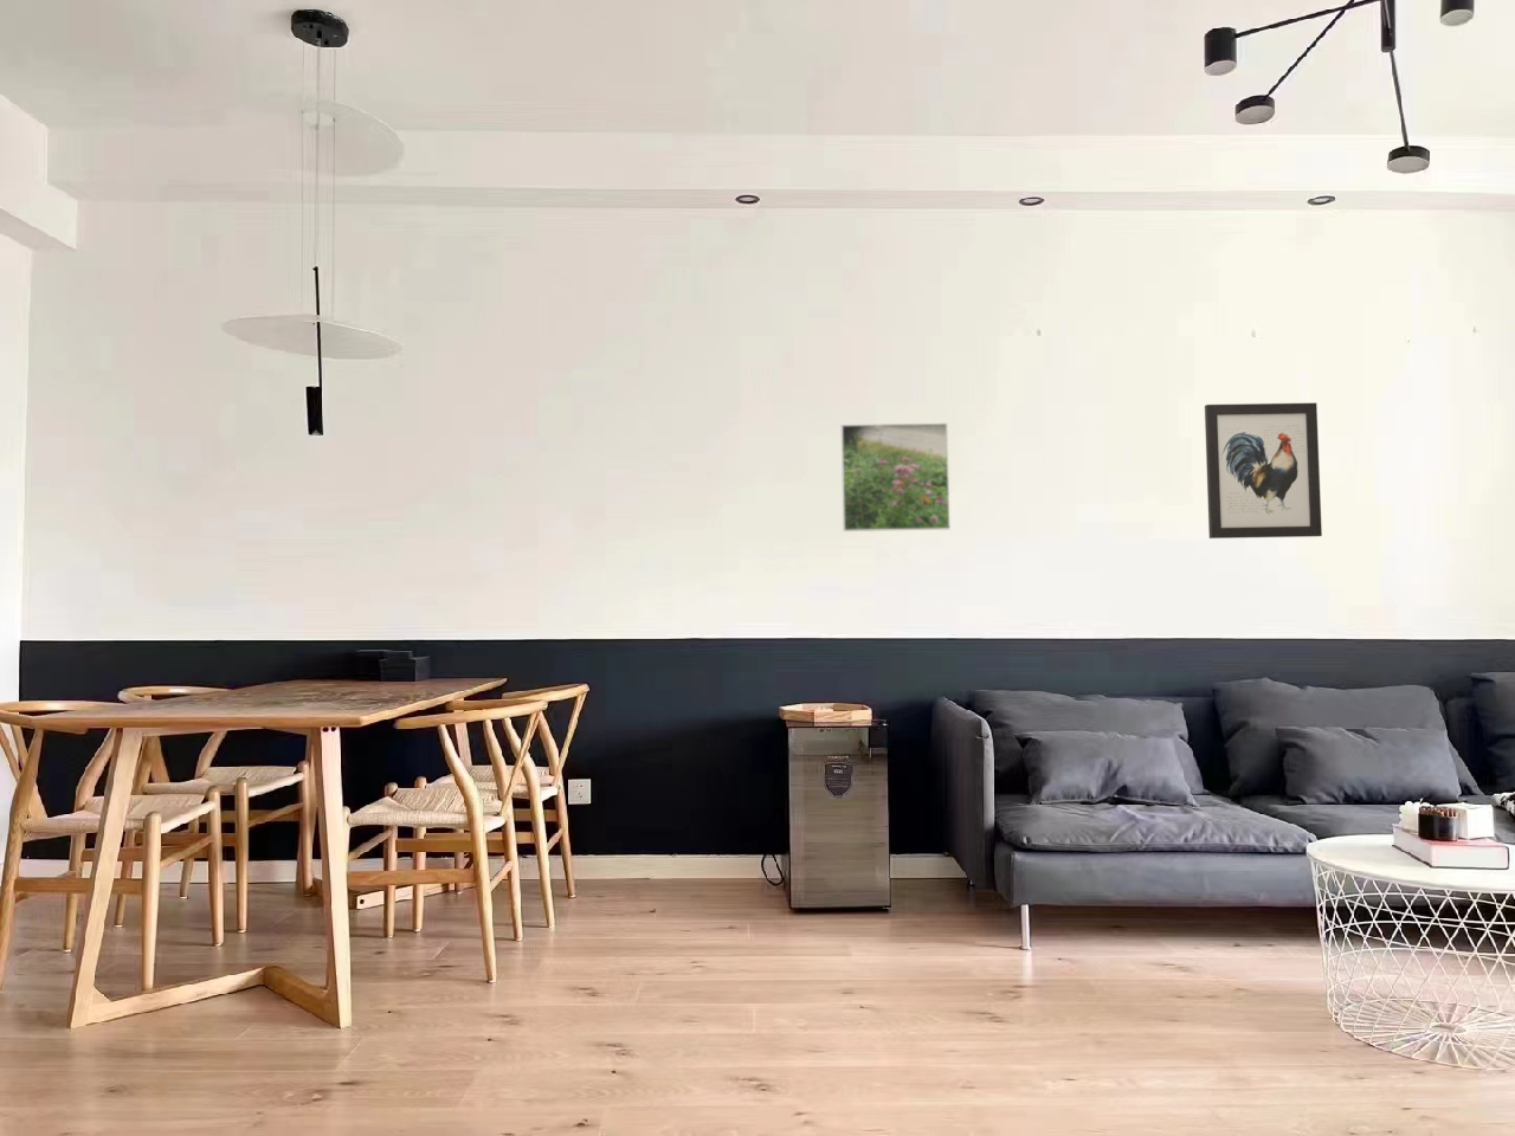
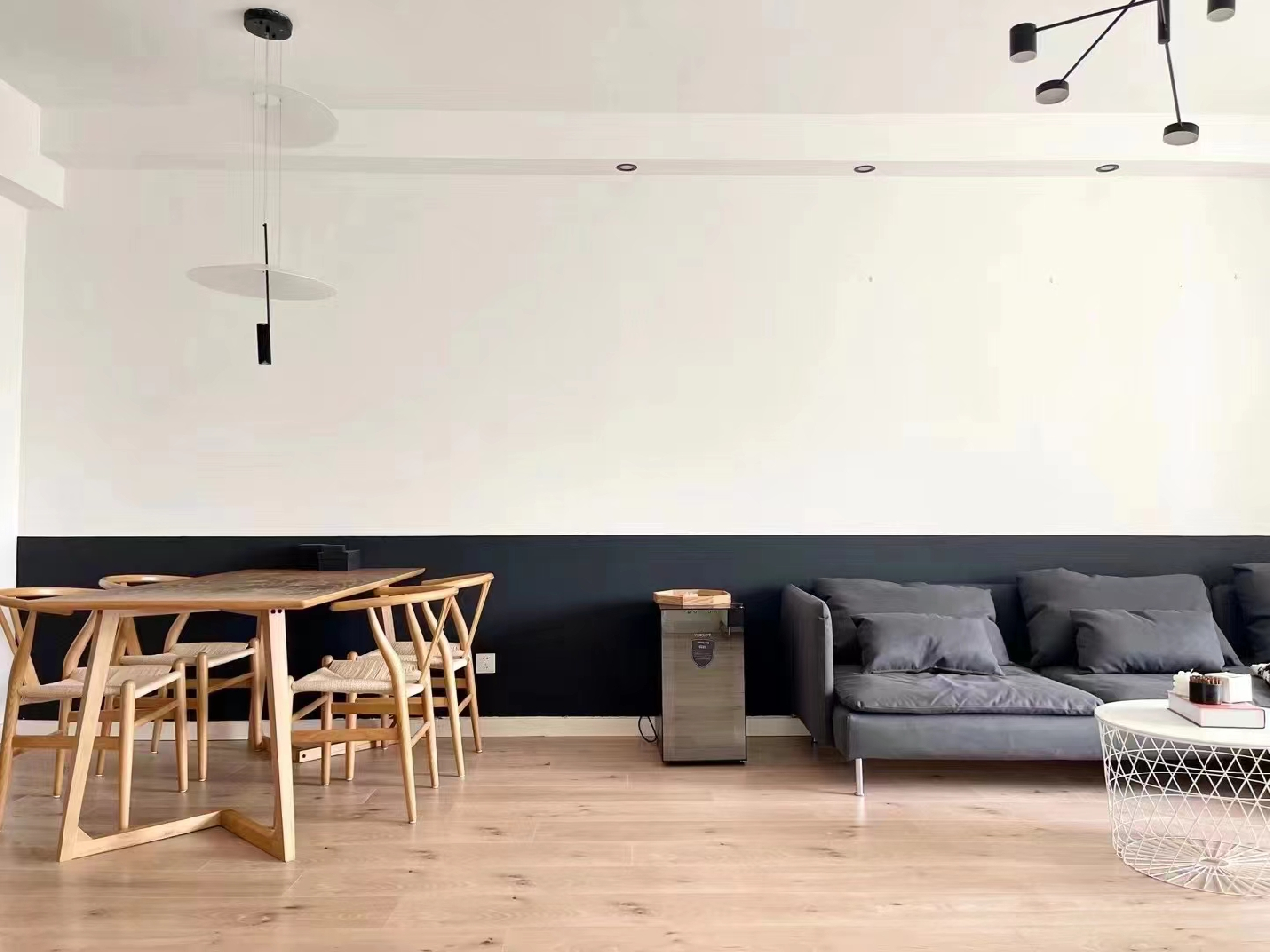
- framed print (895, 477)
- wall art (1263, 470)
